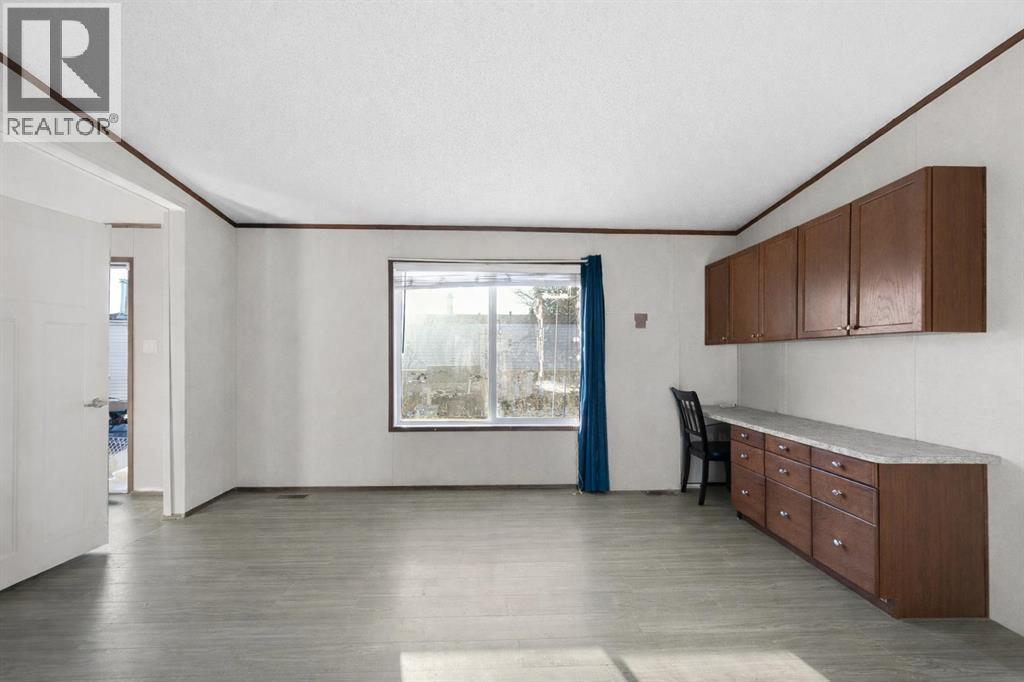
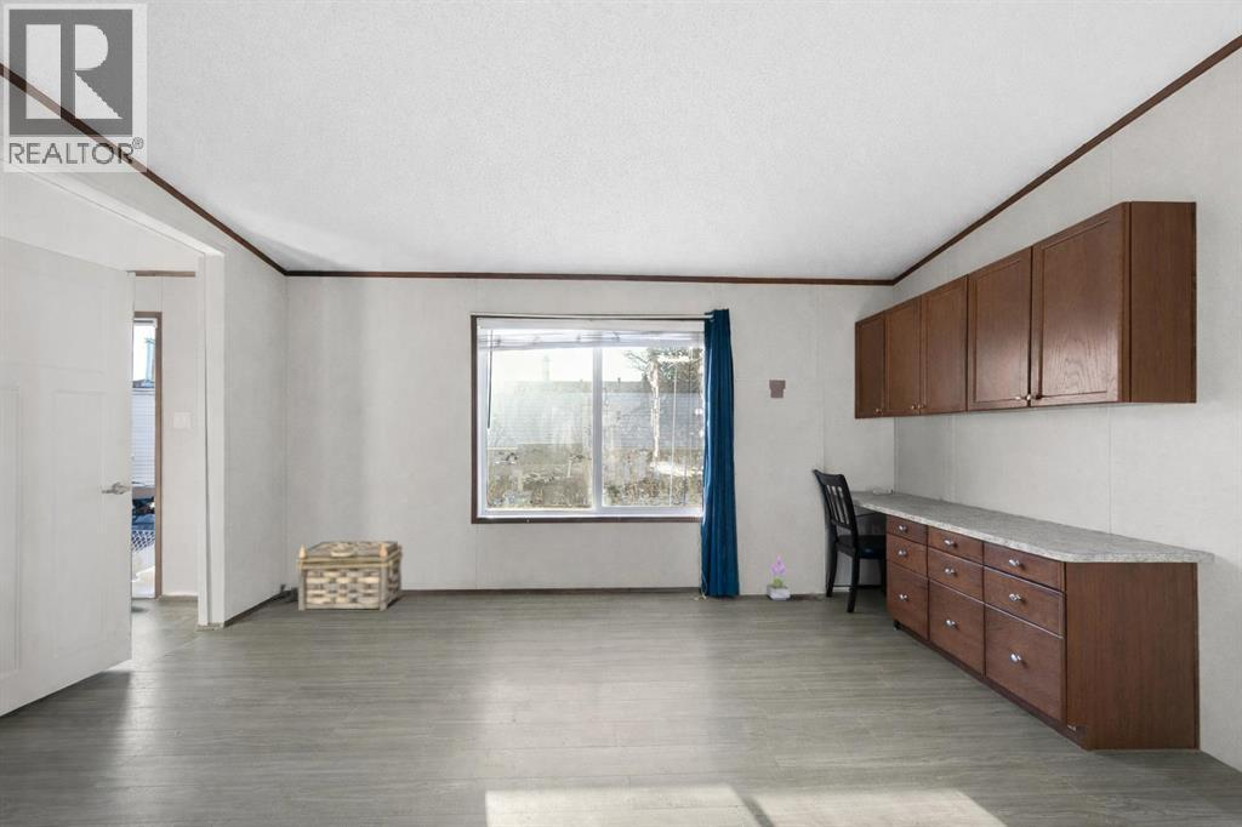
+ boots (284, 592)
+ potted plant (777, 576)
+ basket (352, 571)
